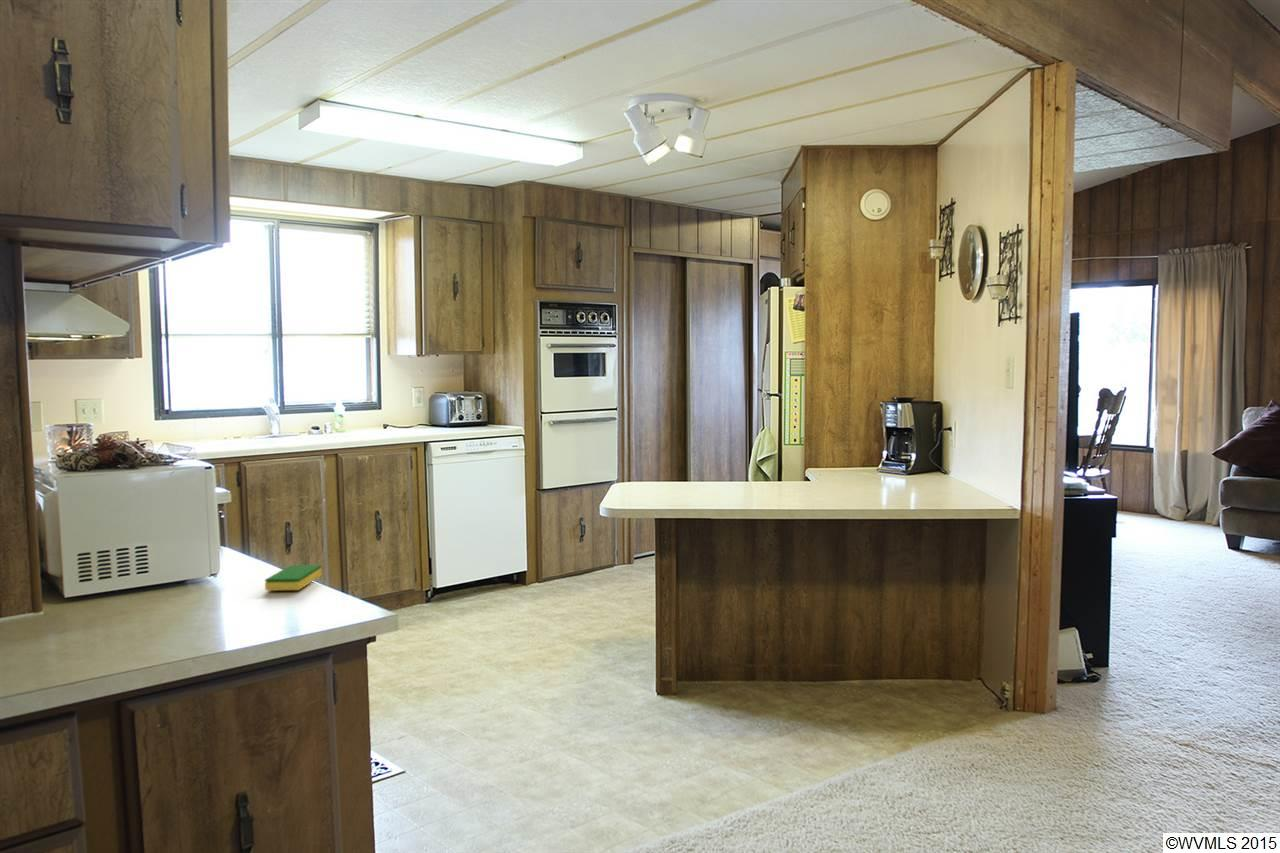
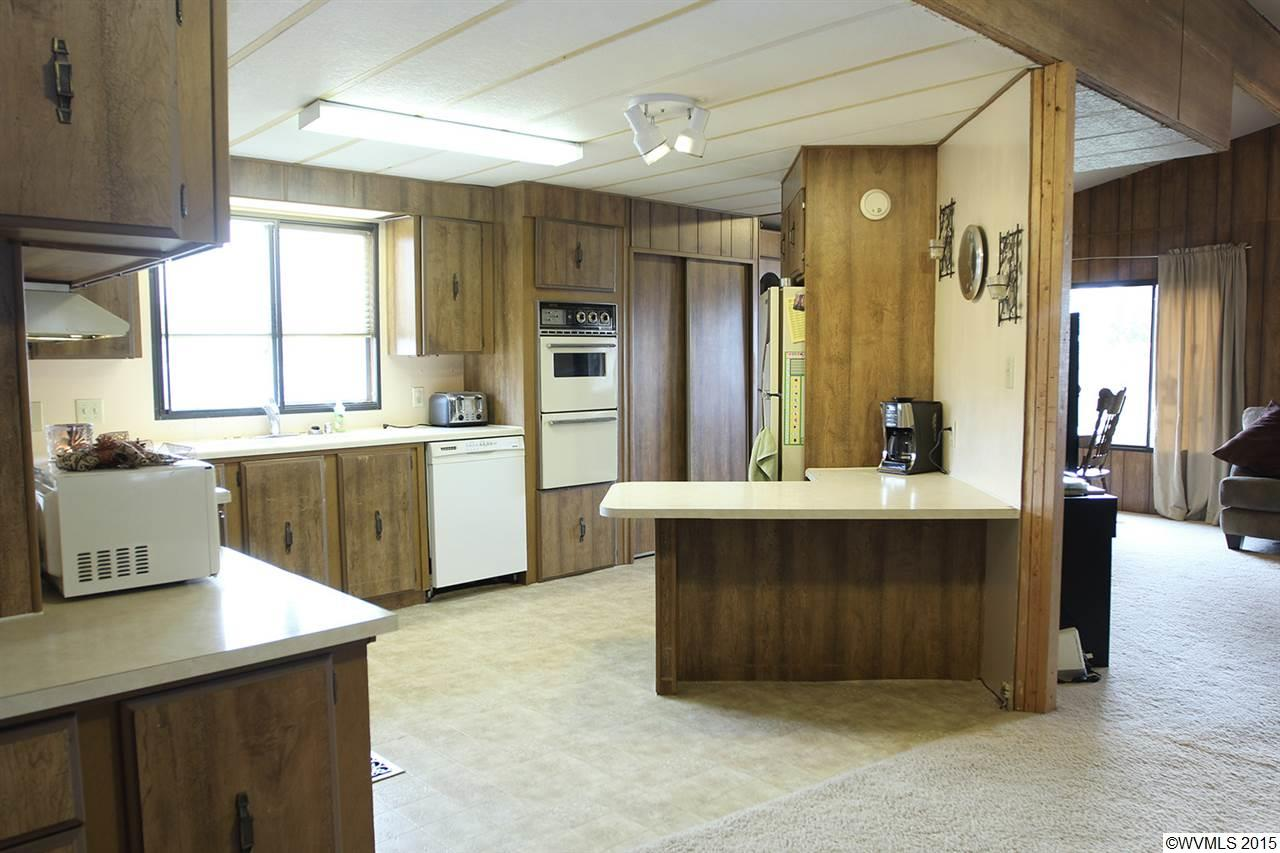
- dish sponge (294, 577)
